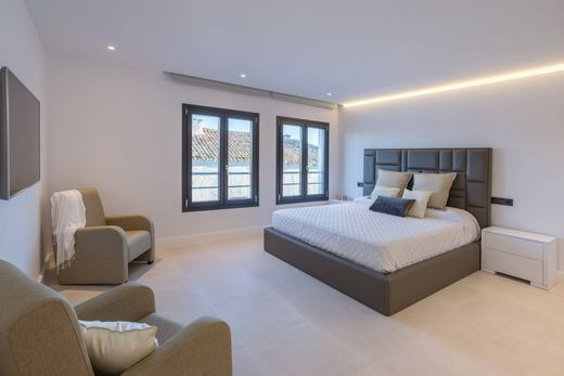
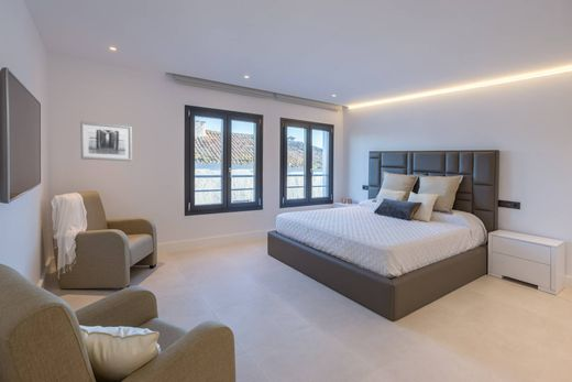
+ wall art (107, 142)
